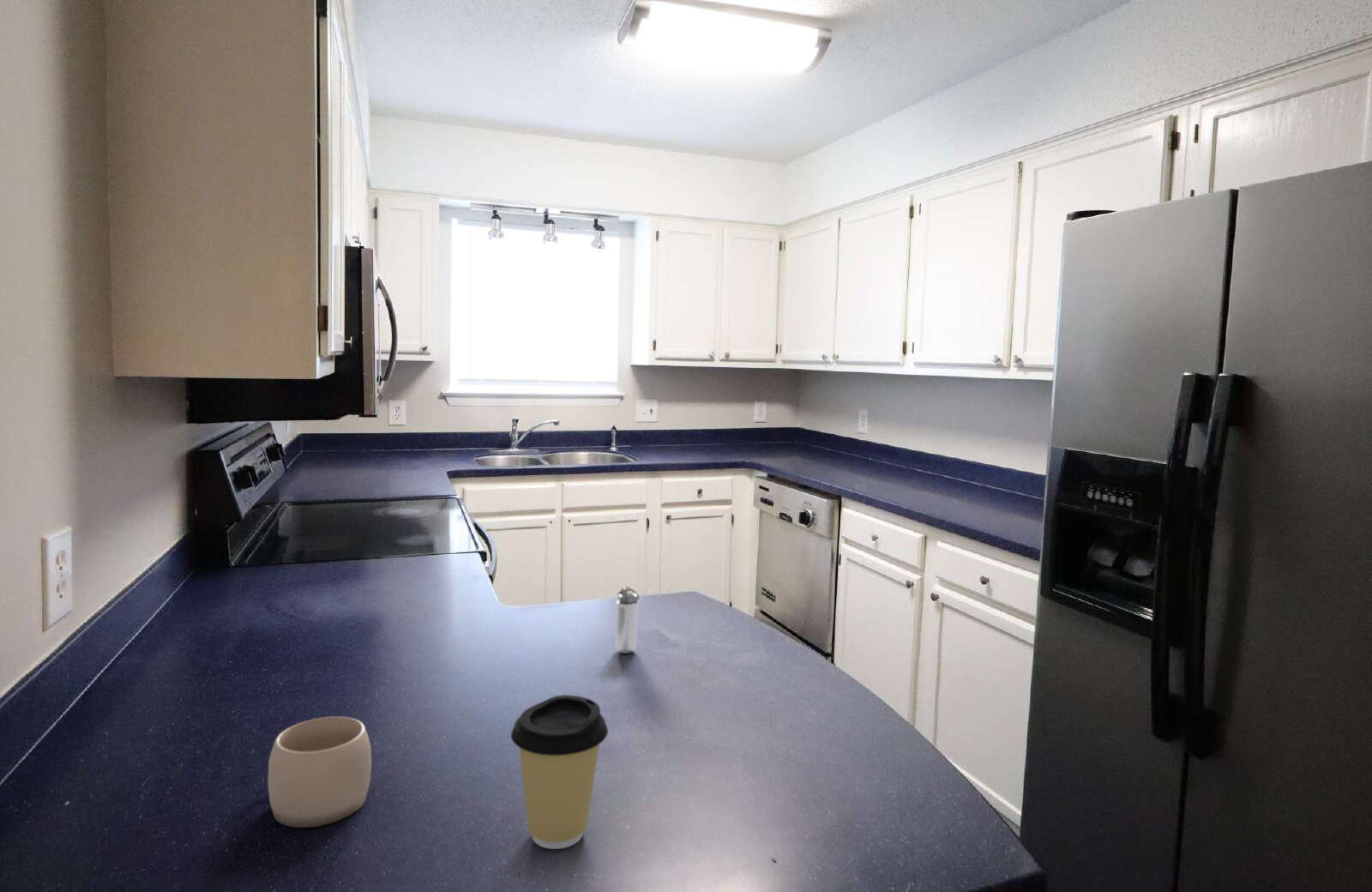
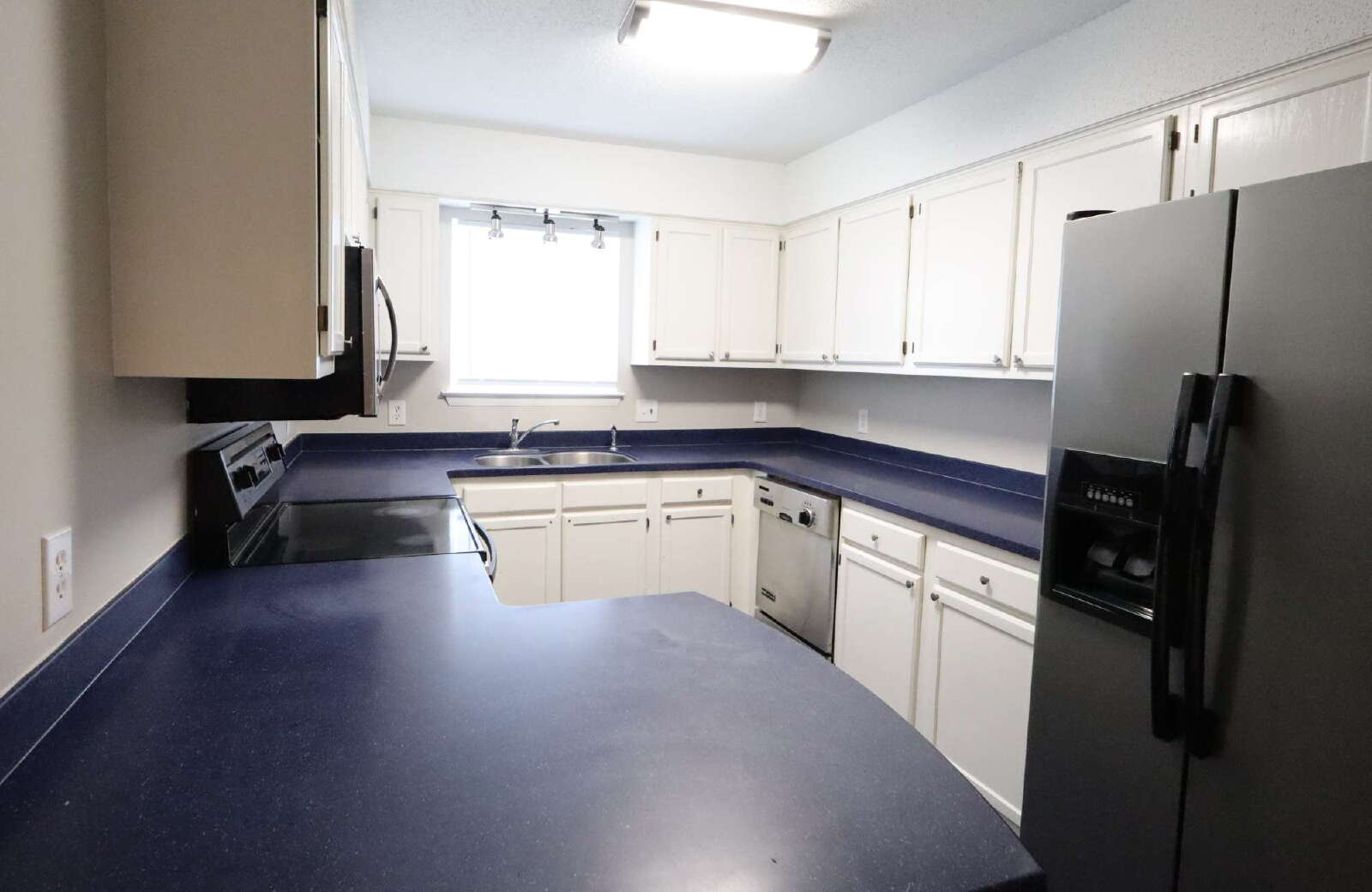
- shaker (626, 619)
- coffee cup (558, 772)
- mug (314, 764)
